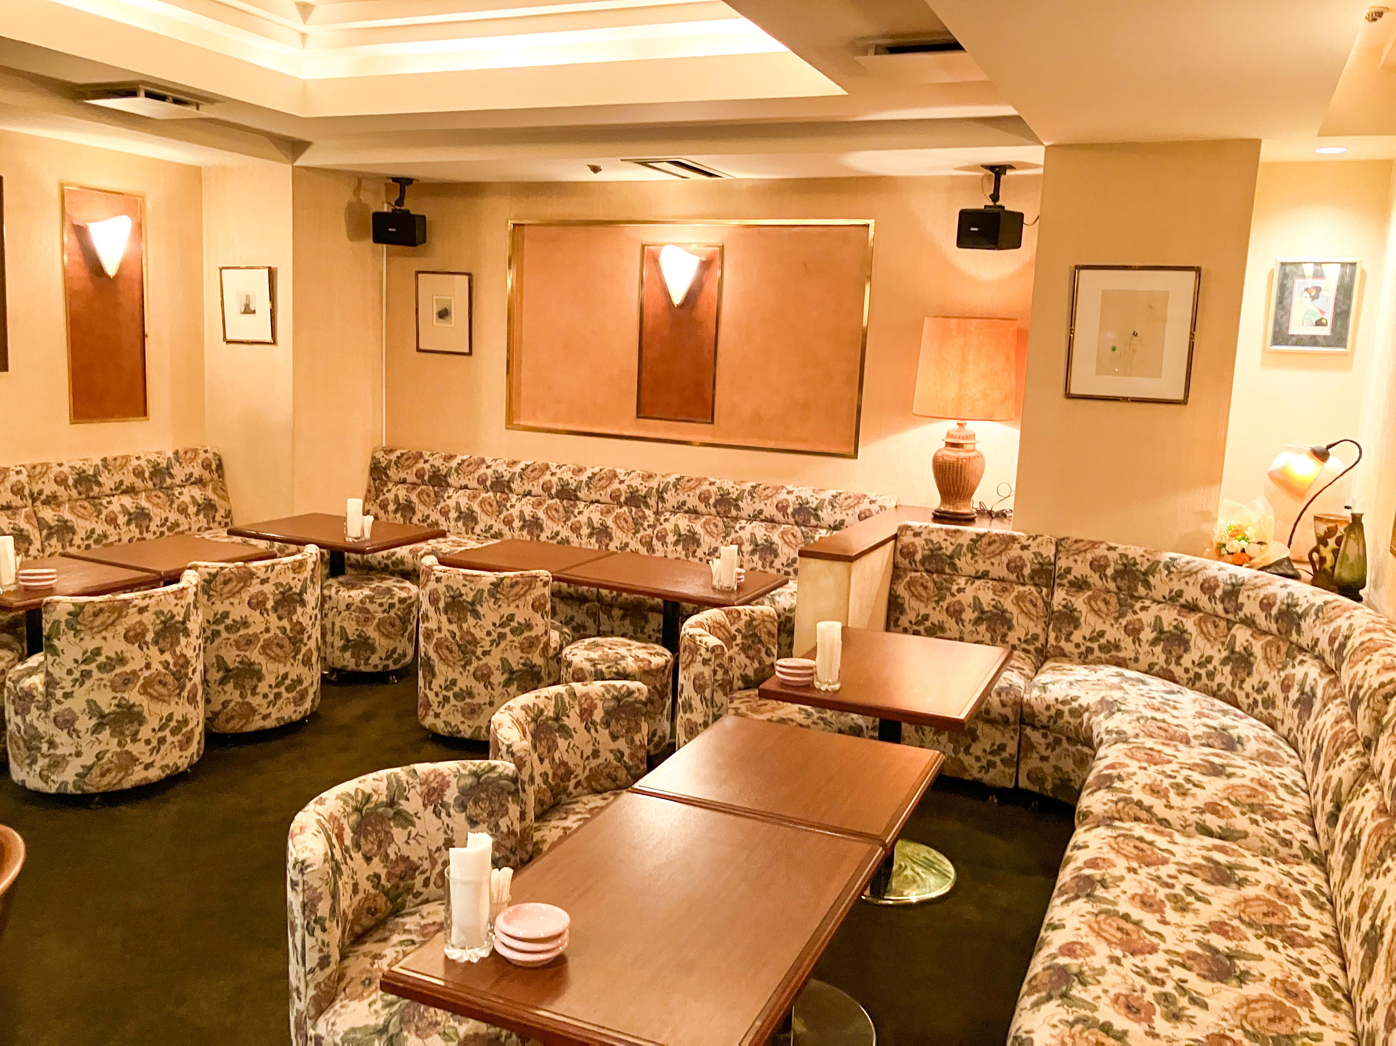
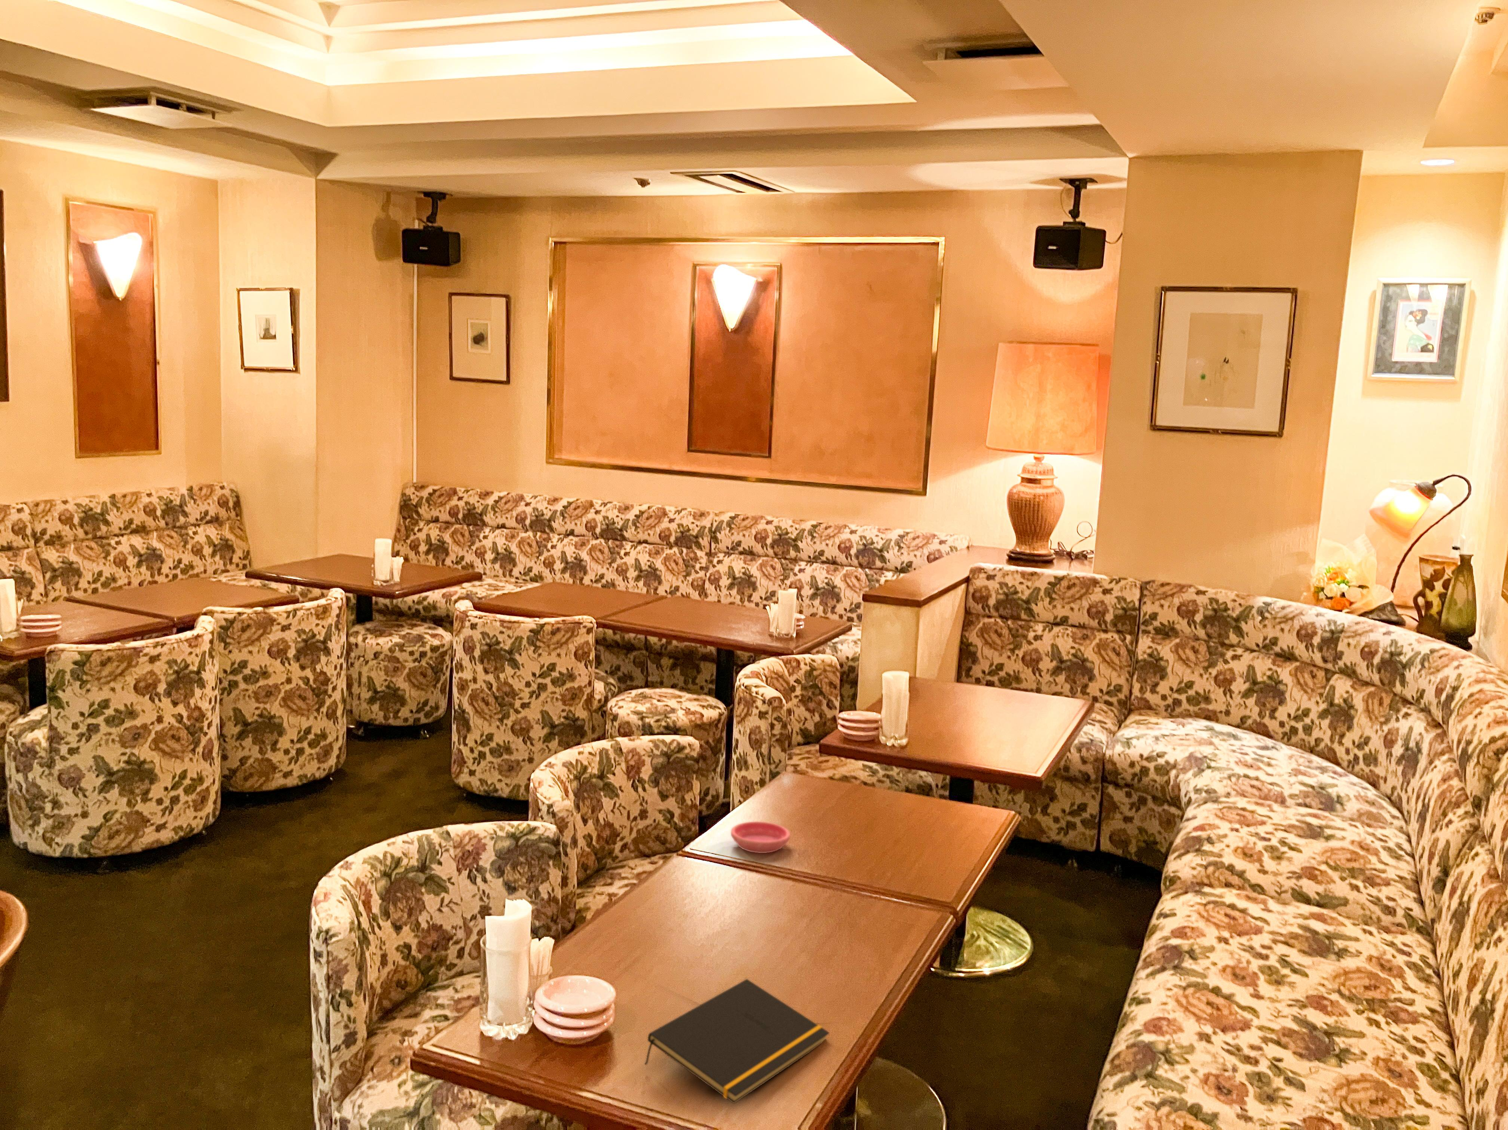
+ notepad (741, 1036)
+ saucer (760, 838)
